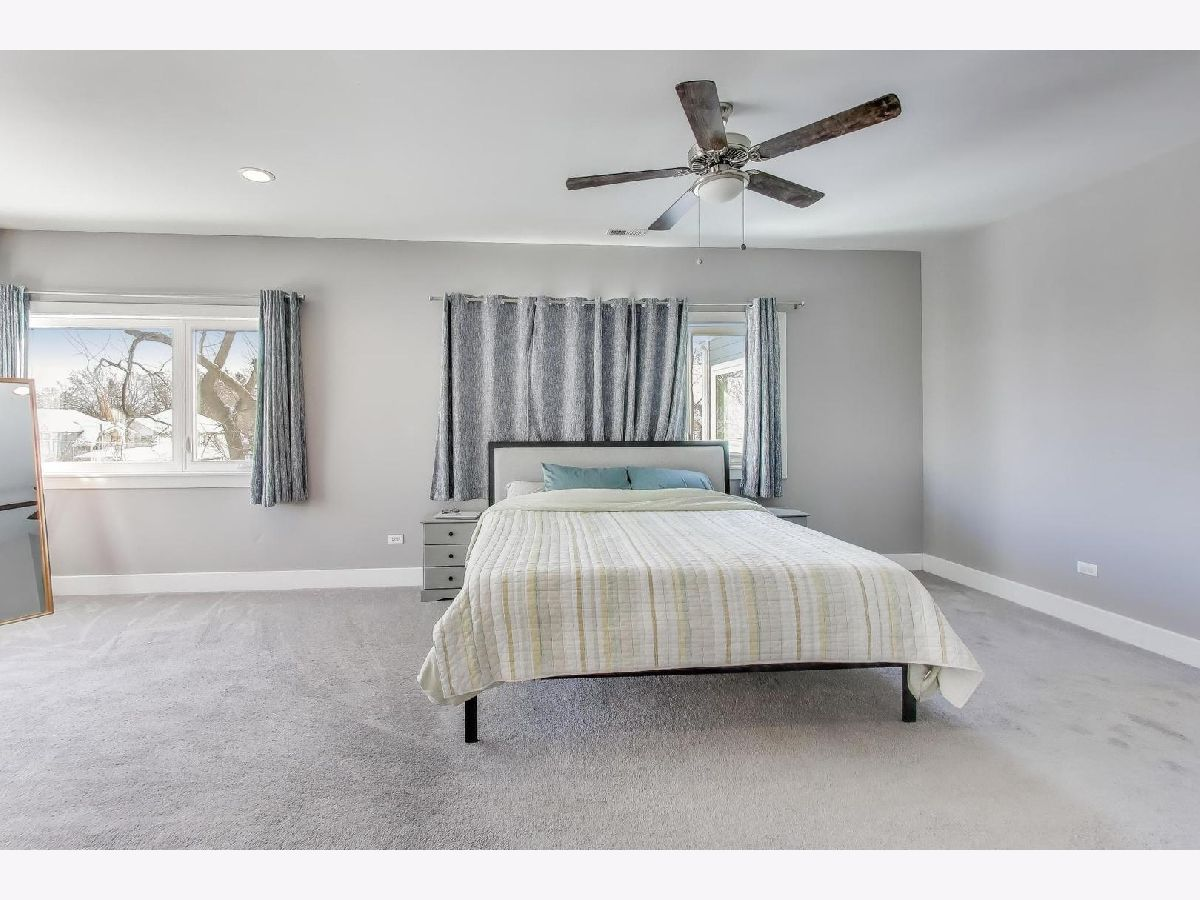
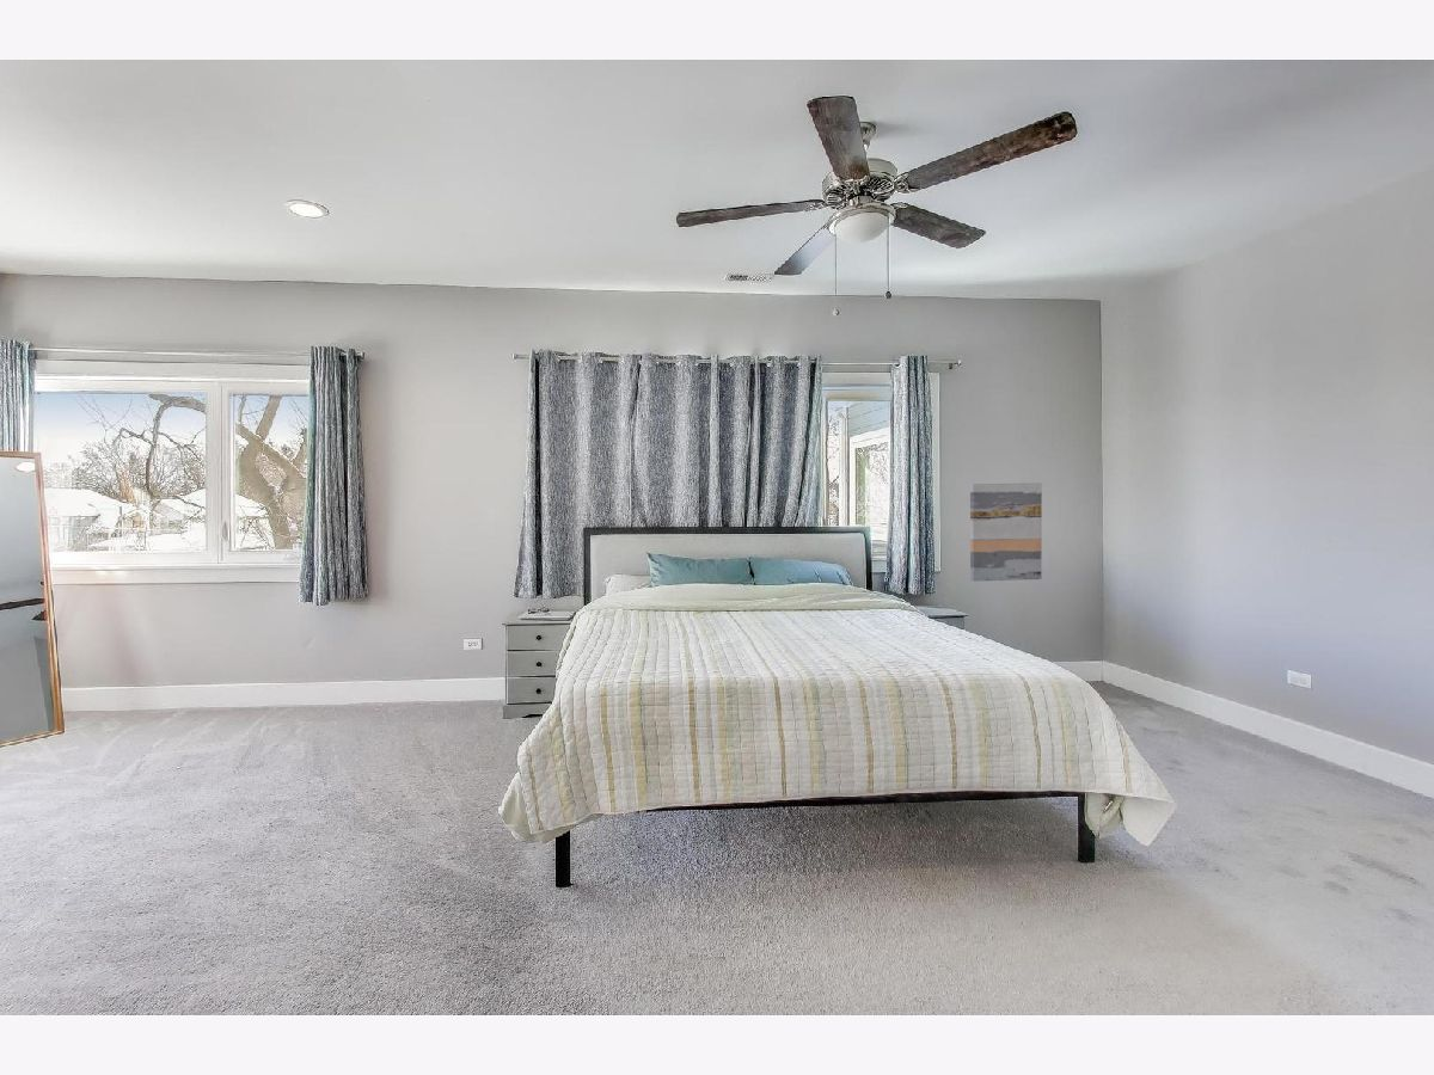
+ wall art (1005, 532)
